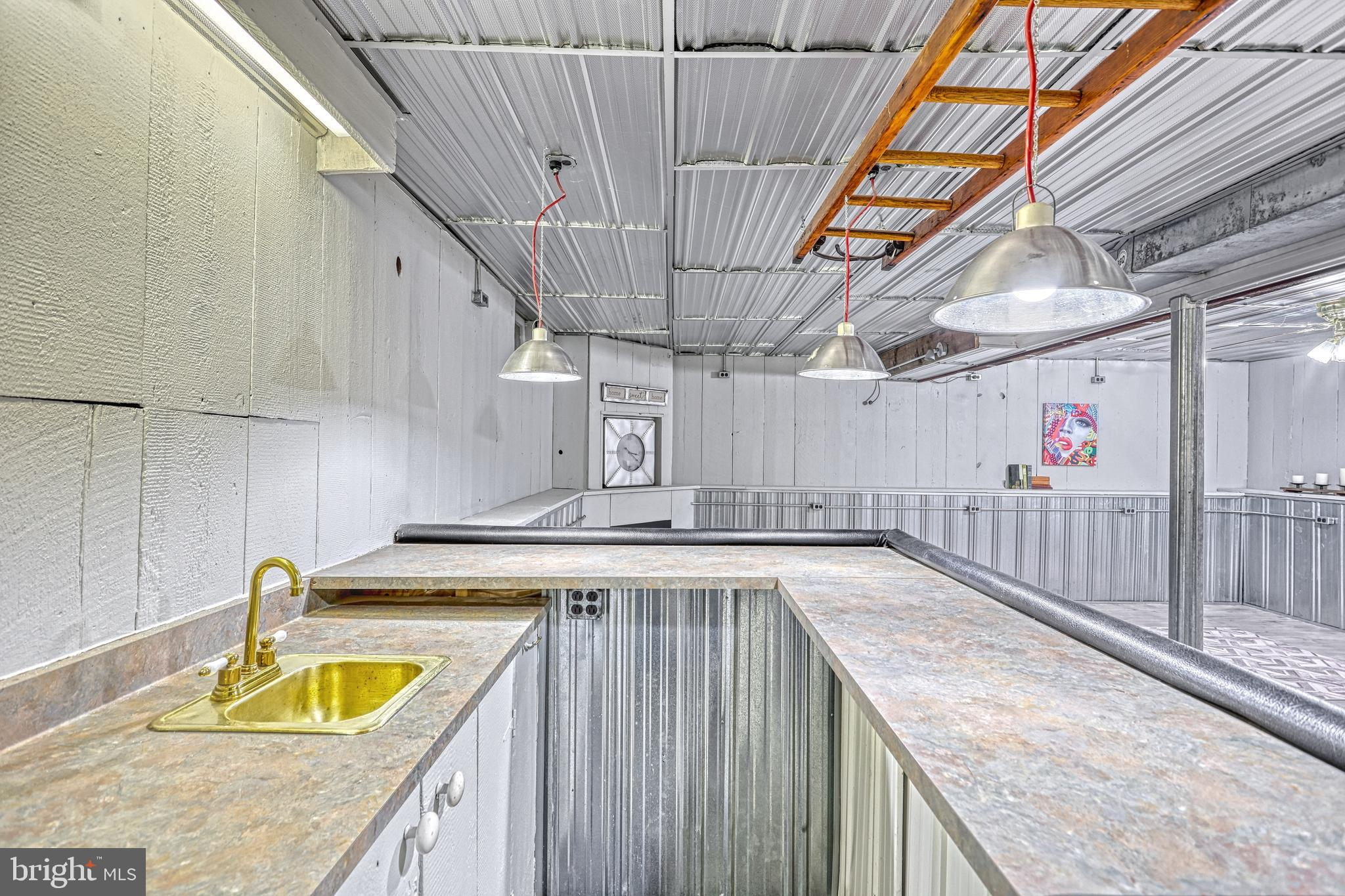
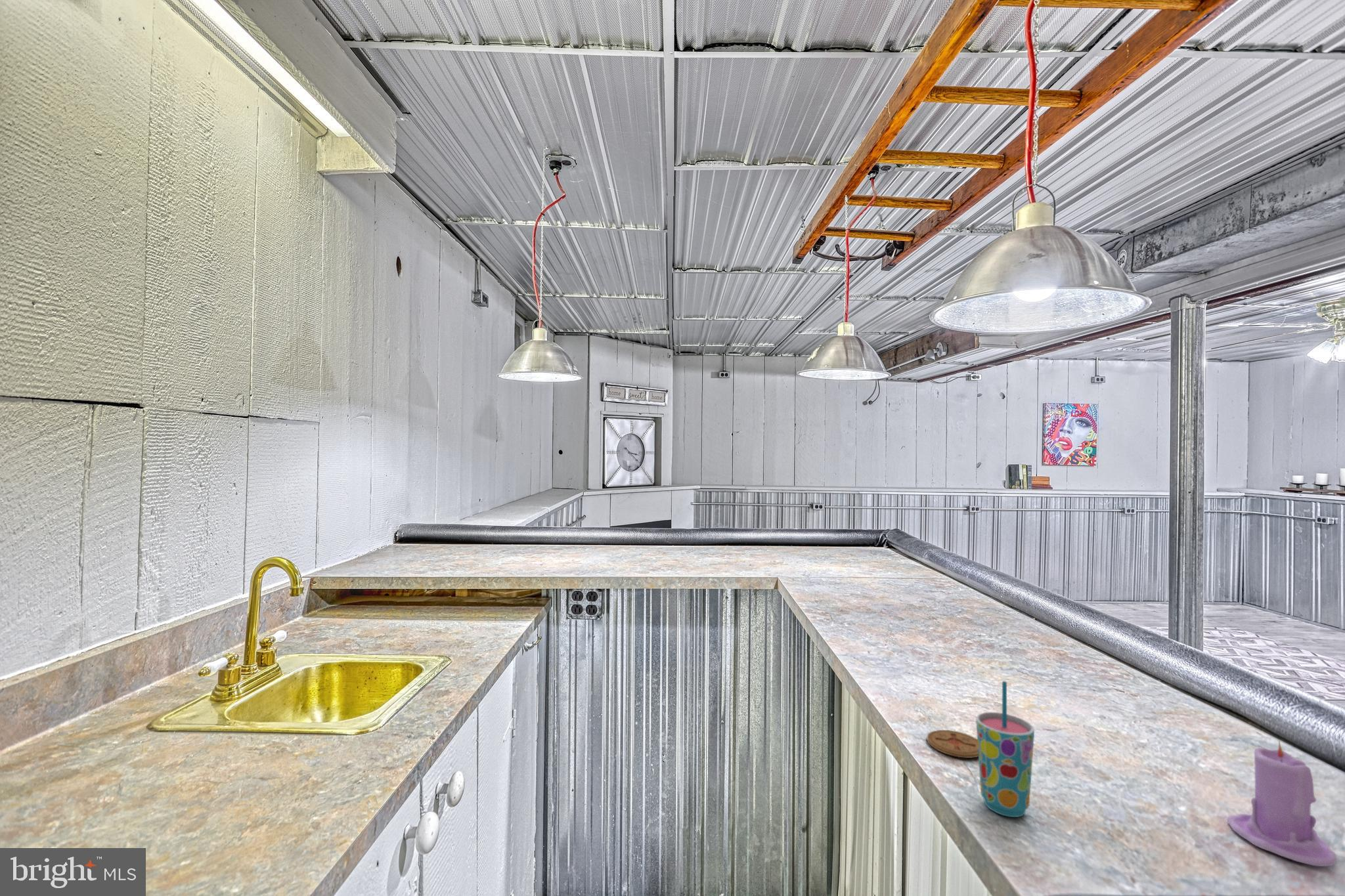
+ coaster (955, 743)
+ cup (1004, 744)
+ candle (1279, 790)
